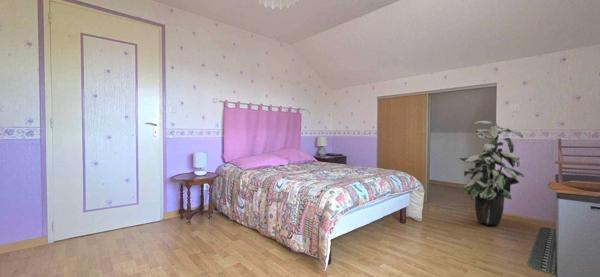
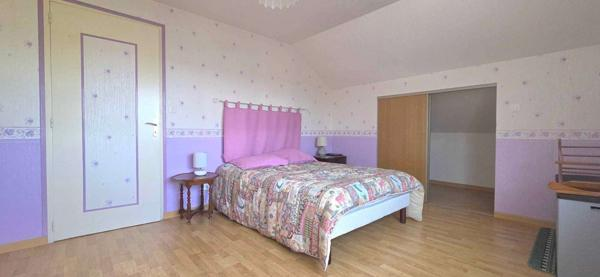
- indoor plant (488, 172)
